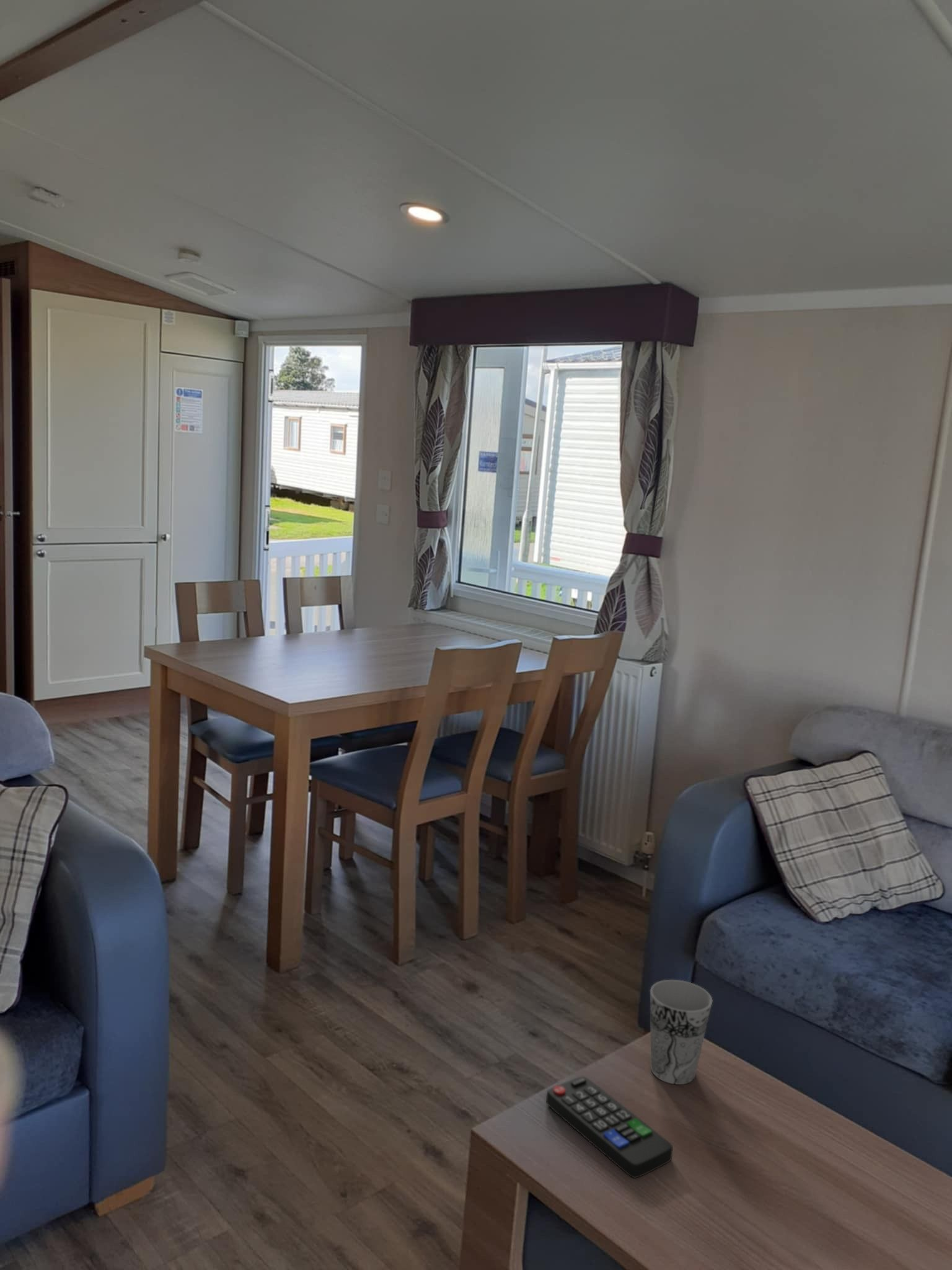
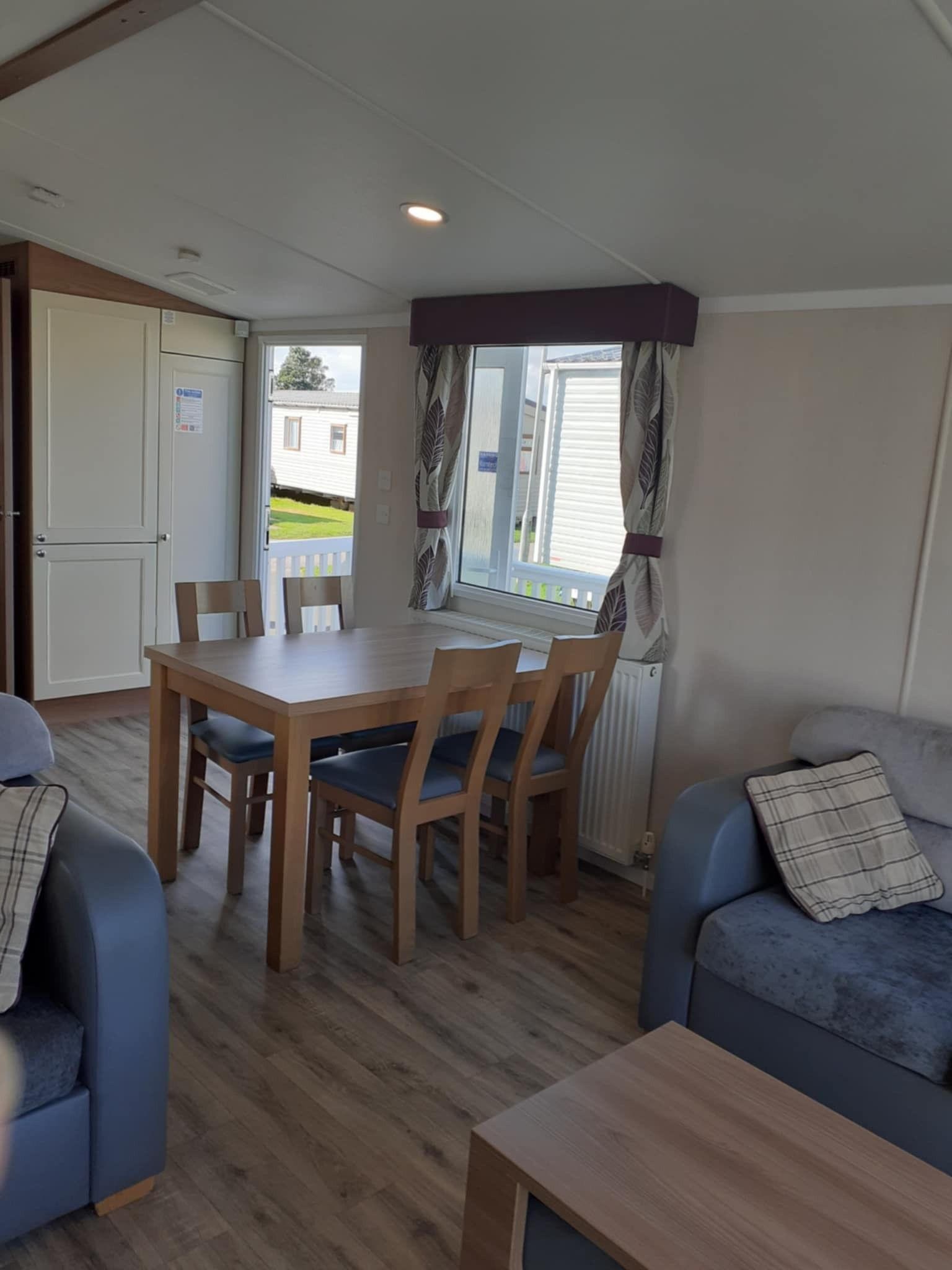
- remote control (607, 1122)
- cup (677, 1033)
